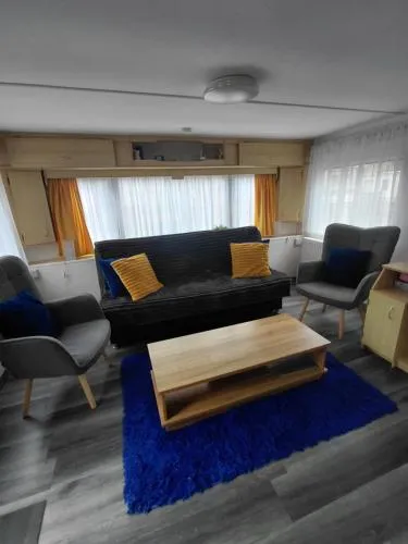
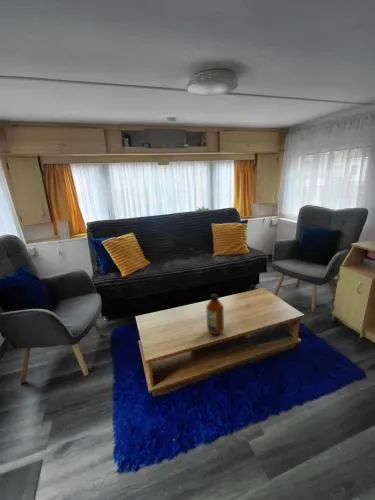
+ bottle (215, 313)
